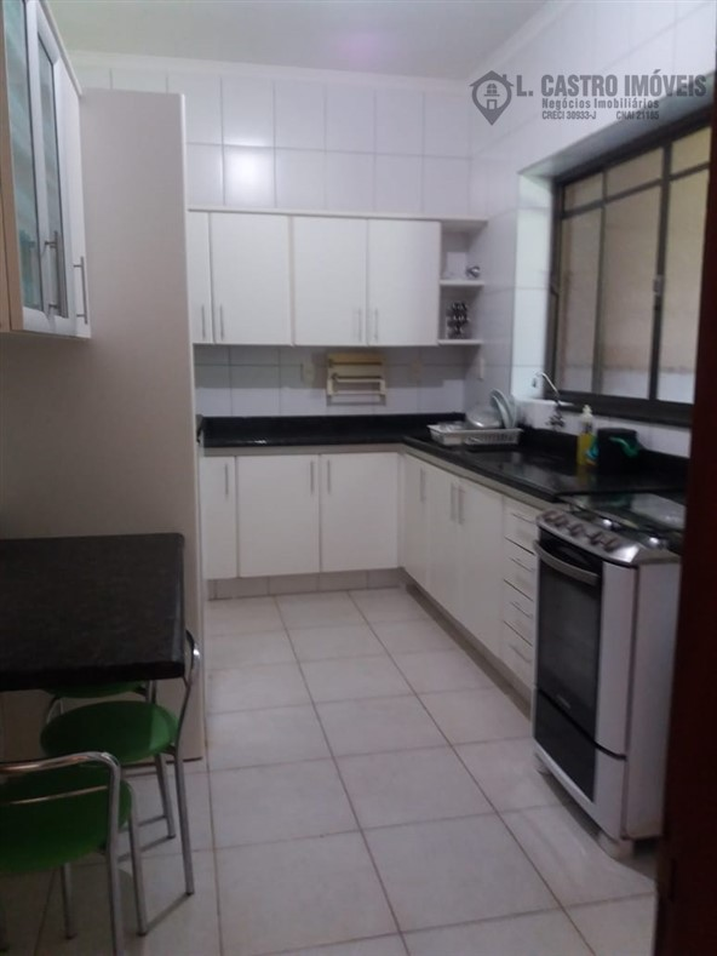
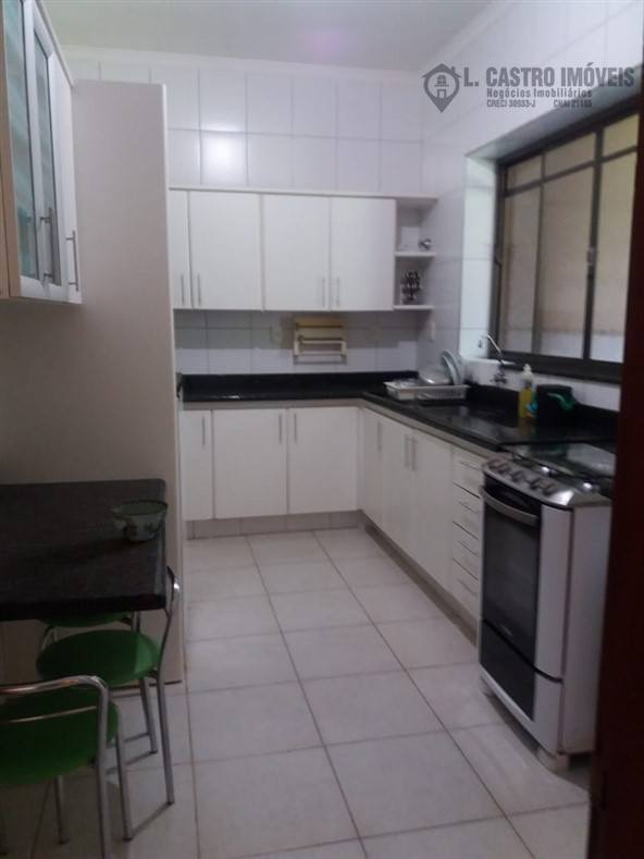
+ bowl (139, 521)
